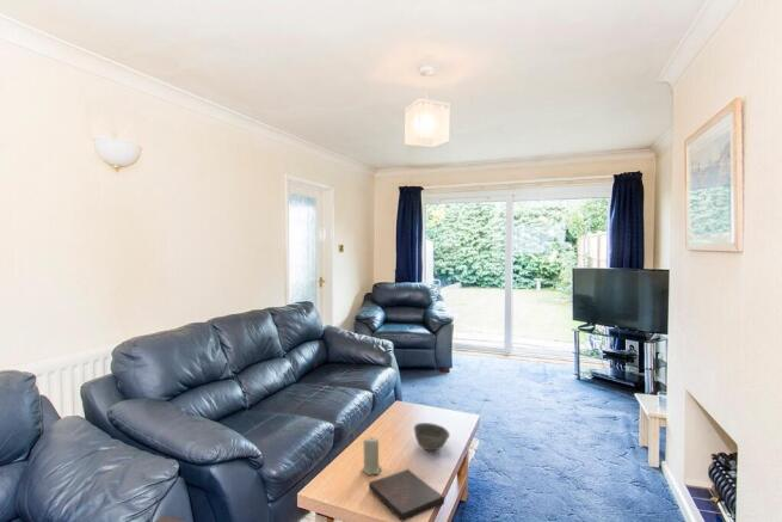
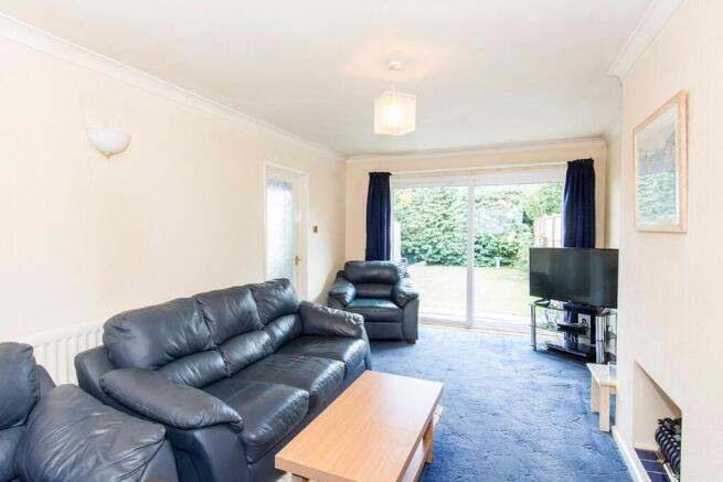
- bowl (431, 438)
- candle (371, 453)
- book (405, 492)
